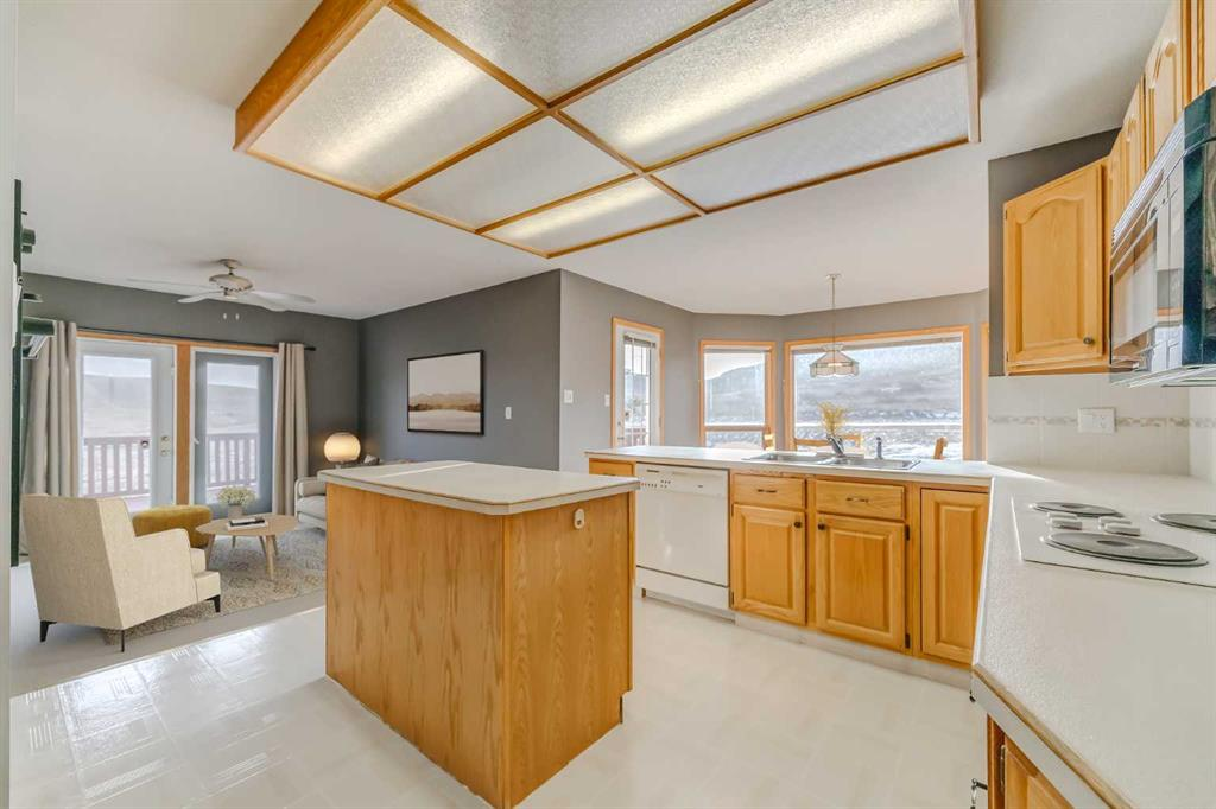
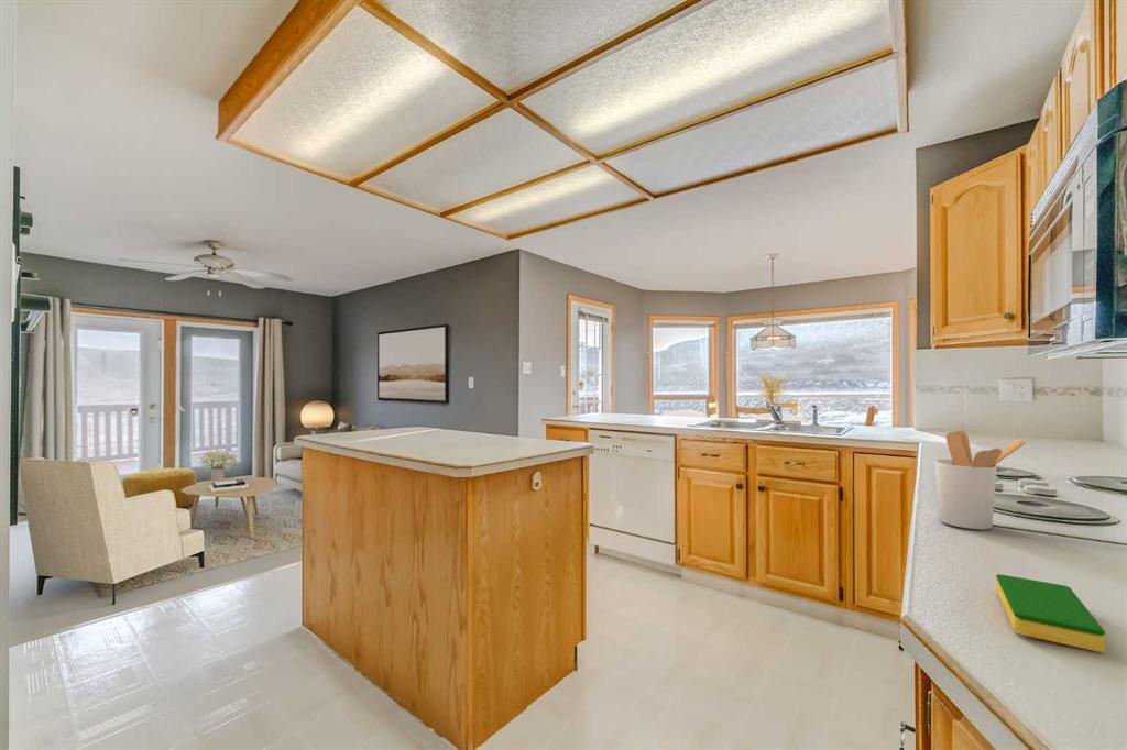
+ utensil holder (981, 478)
+ dish sponge (1043, 608)
